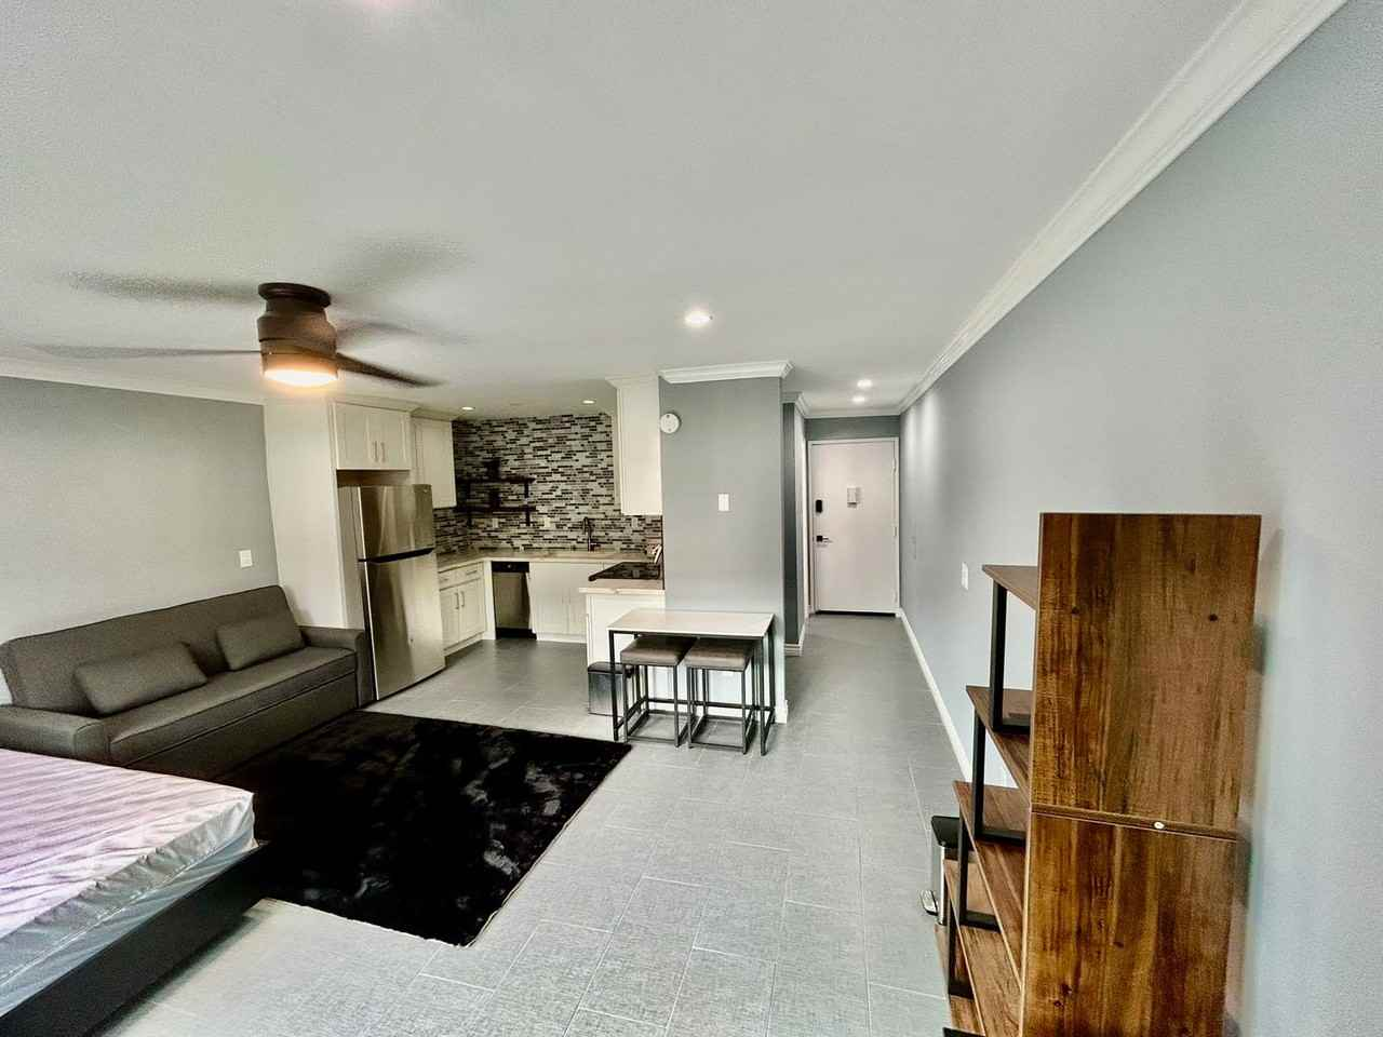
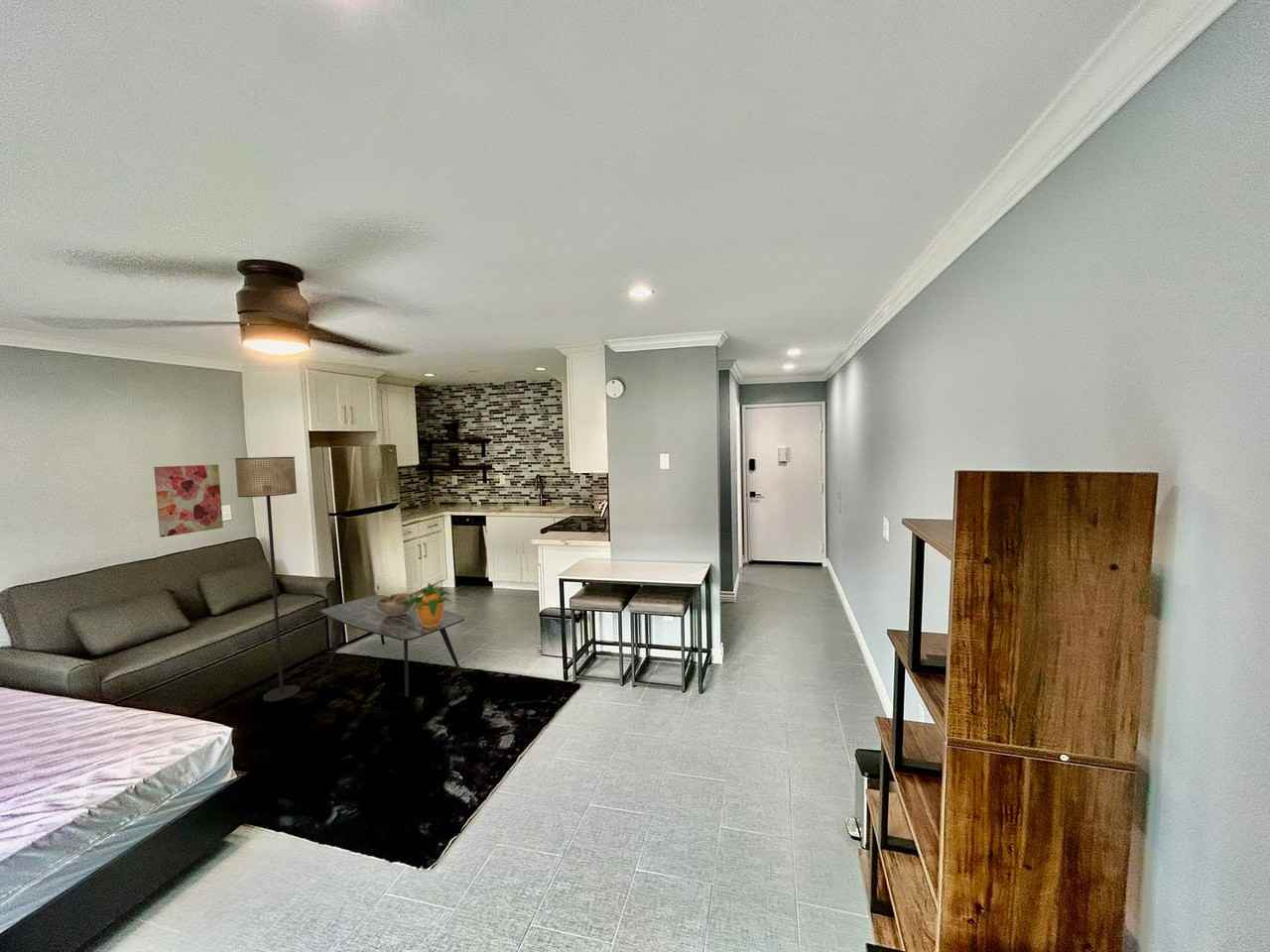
+ decorative bowl (396, 606)
+ coffee table (392, 638)
+ floor lamp (274, 577)
+ potted plant (433, 603)
+ wall art (190, 499)
